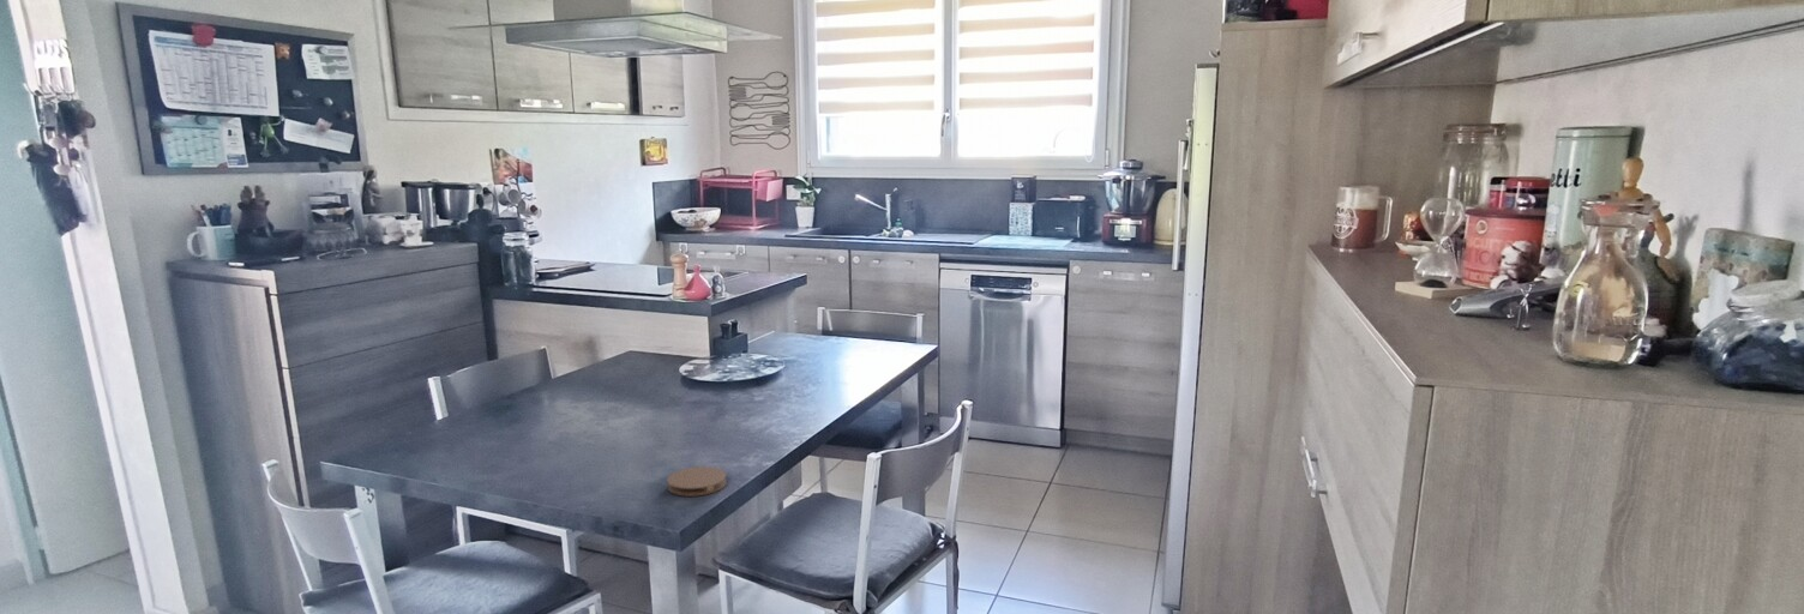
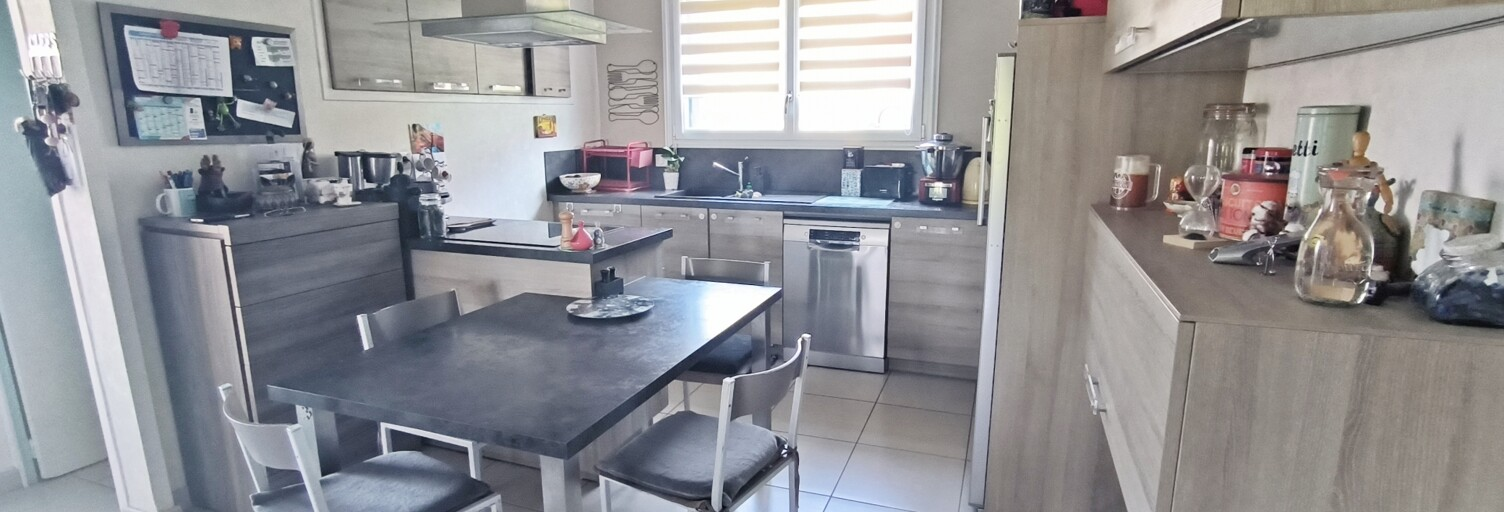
- coaster (697, 481)
